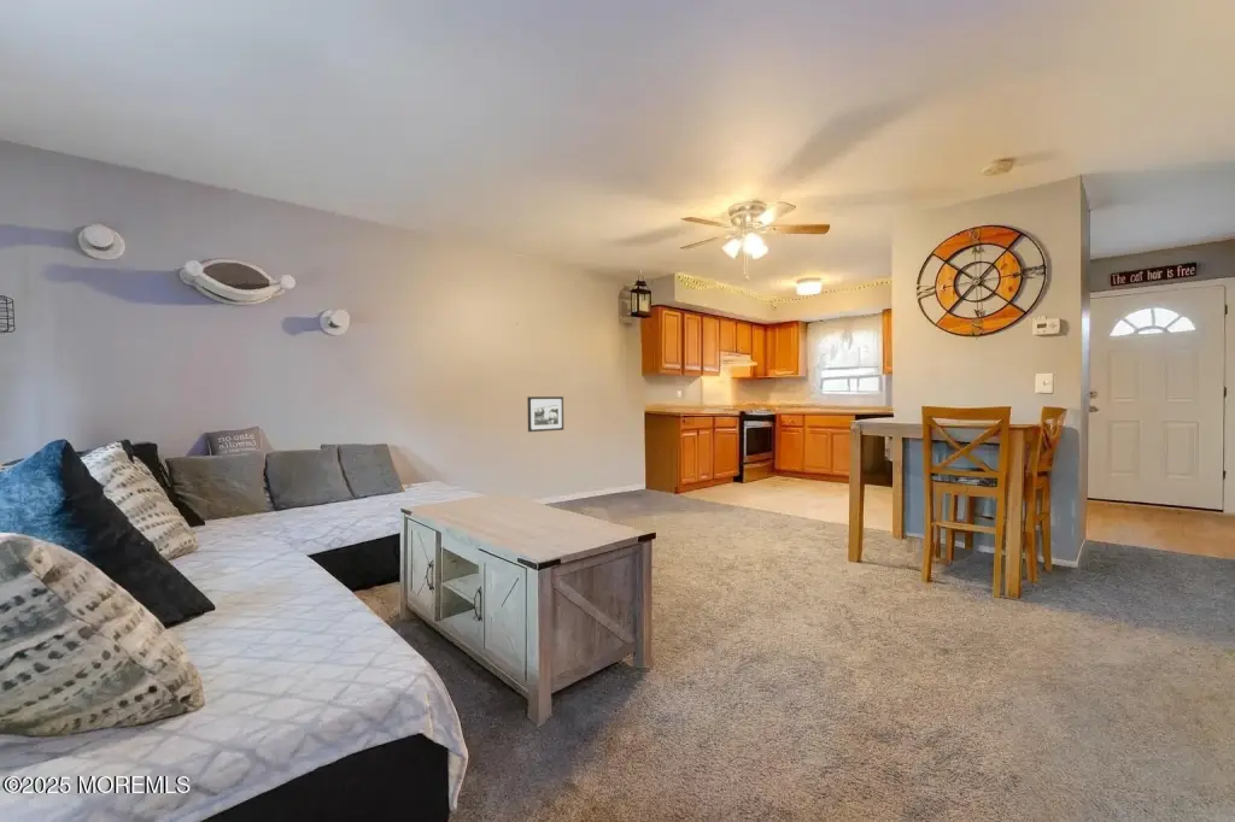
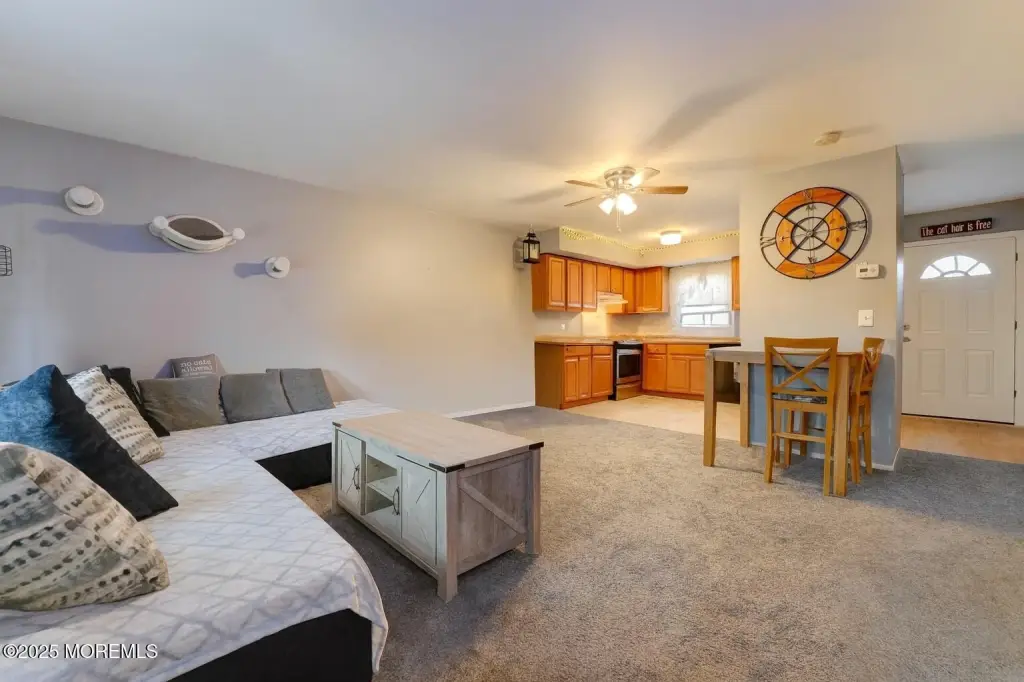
- picture frame (545, 413)
